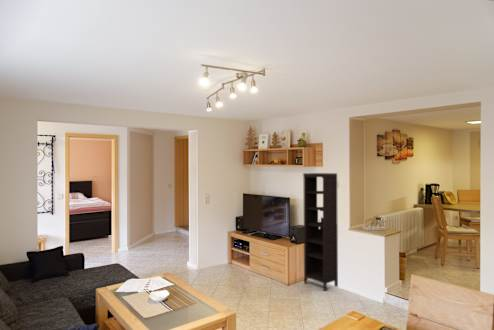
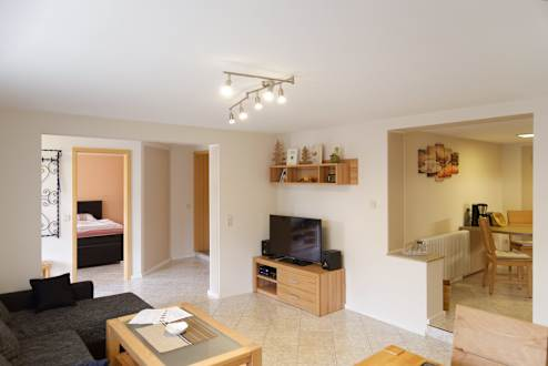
- bookcase (320, 229)
